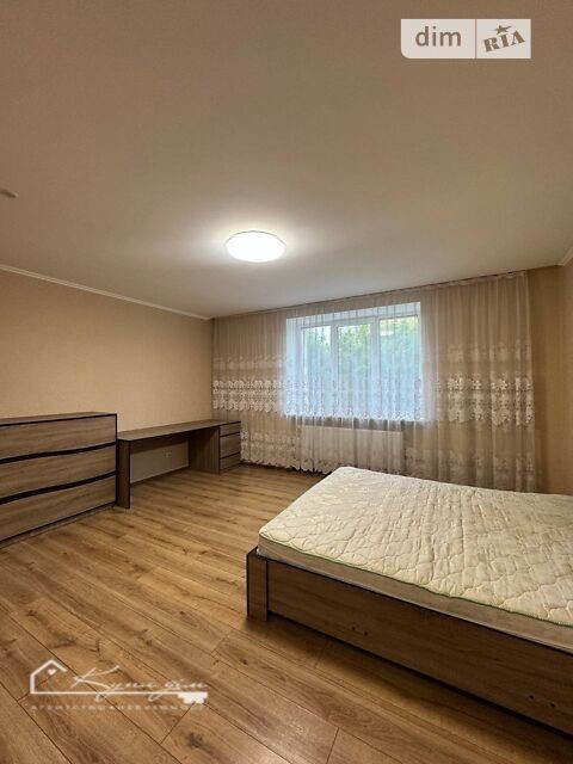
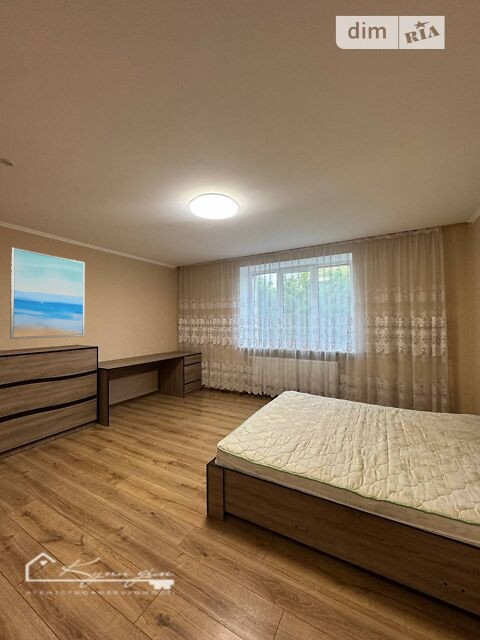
+ wall art (51, 296)
